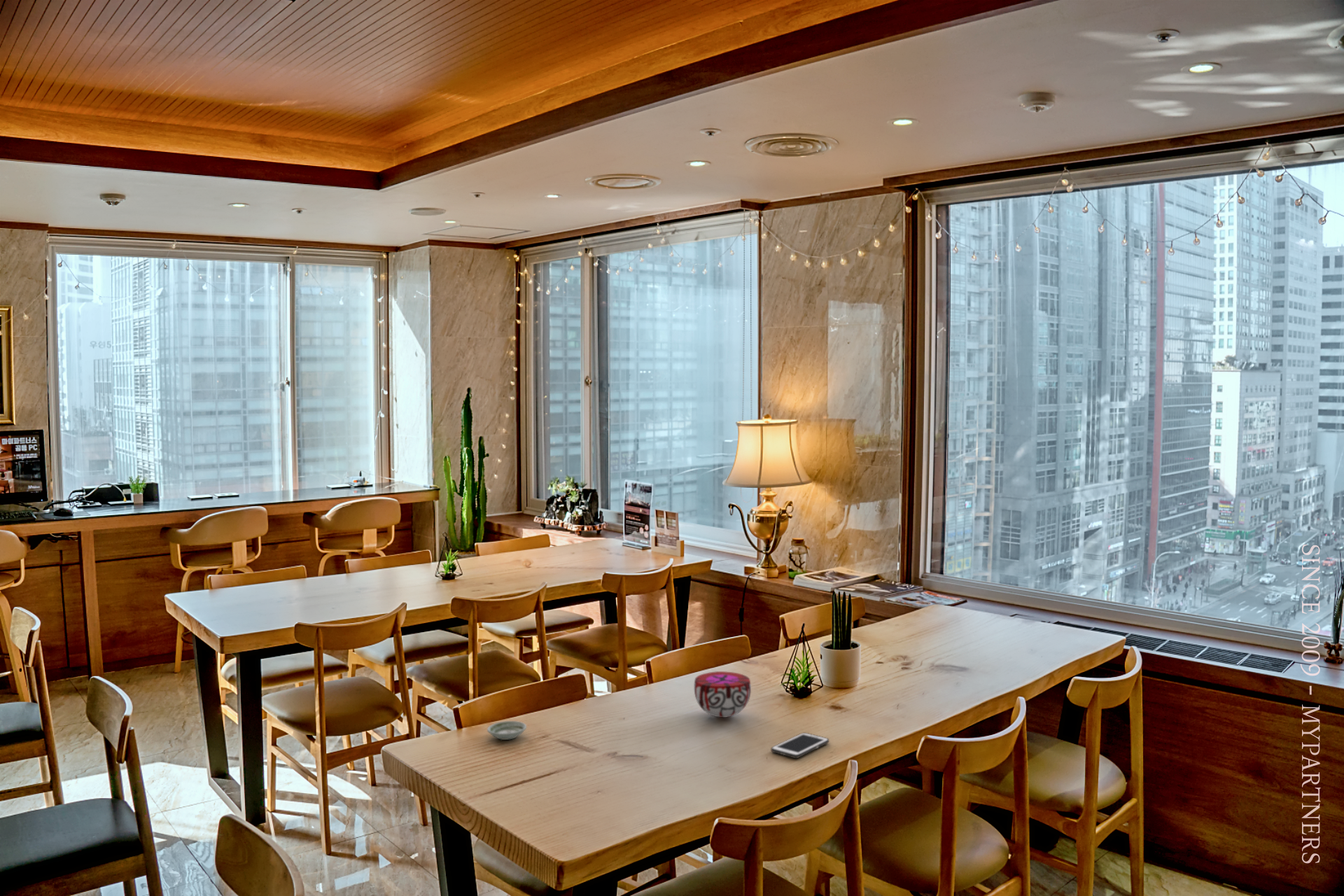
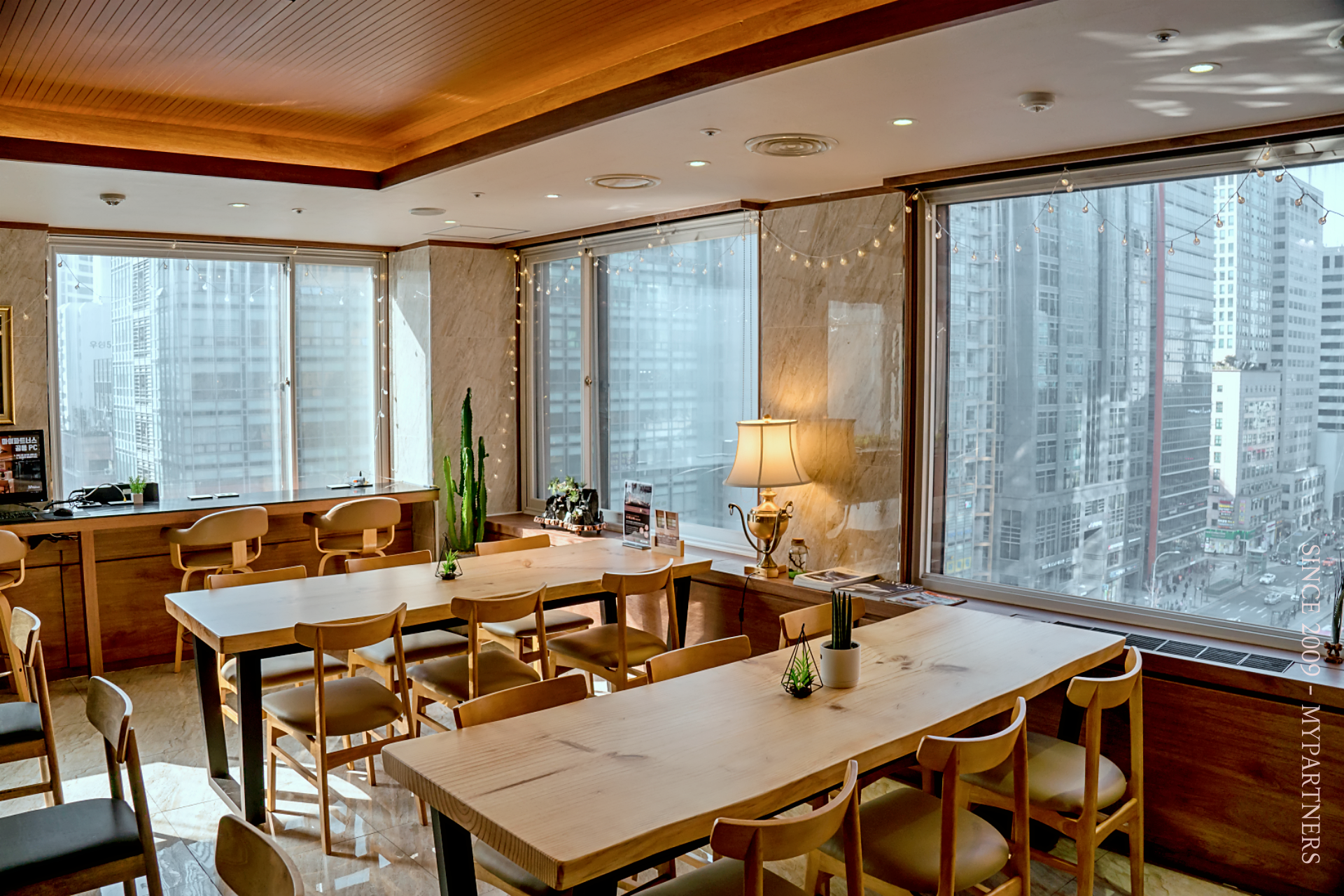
- decorative bowl (722, 696)
- cell phone (800, 745)
- saucer (507, 732)
